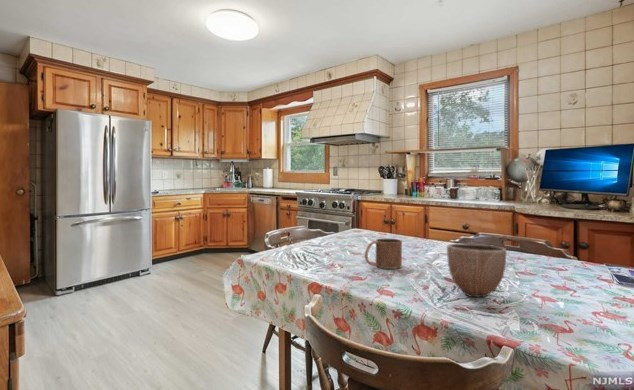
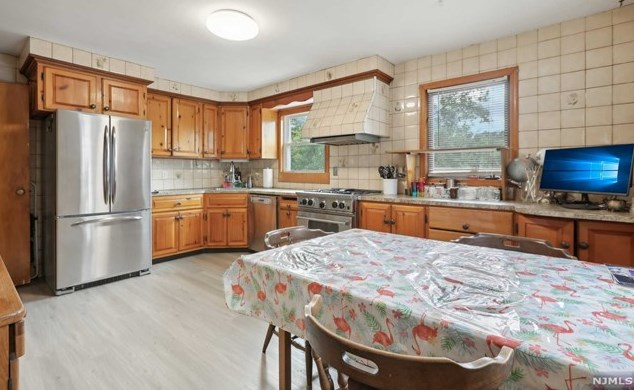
- mug (382, 253)
- decorative bowl (475, 270)
